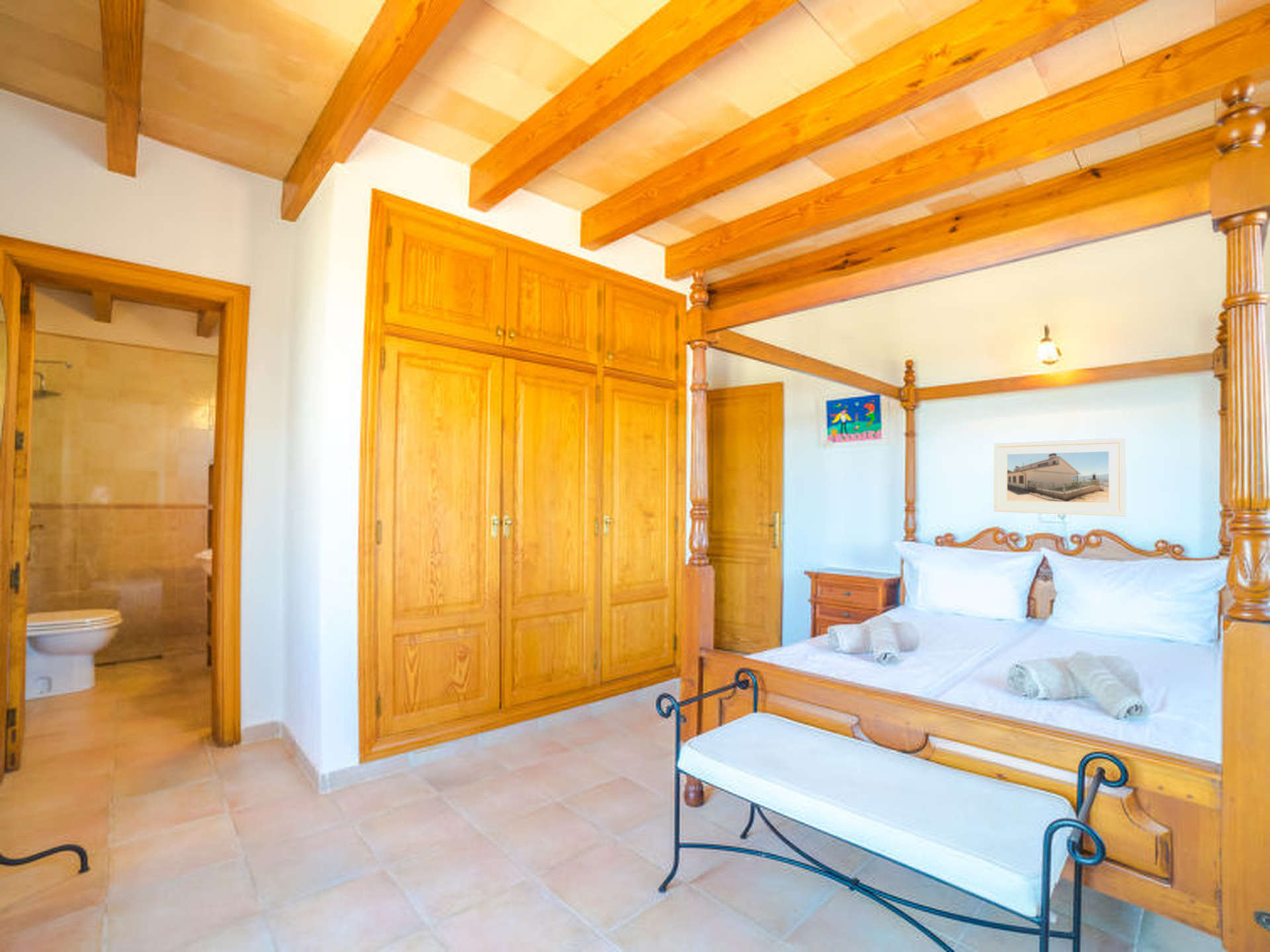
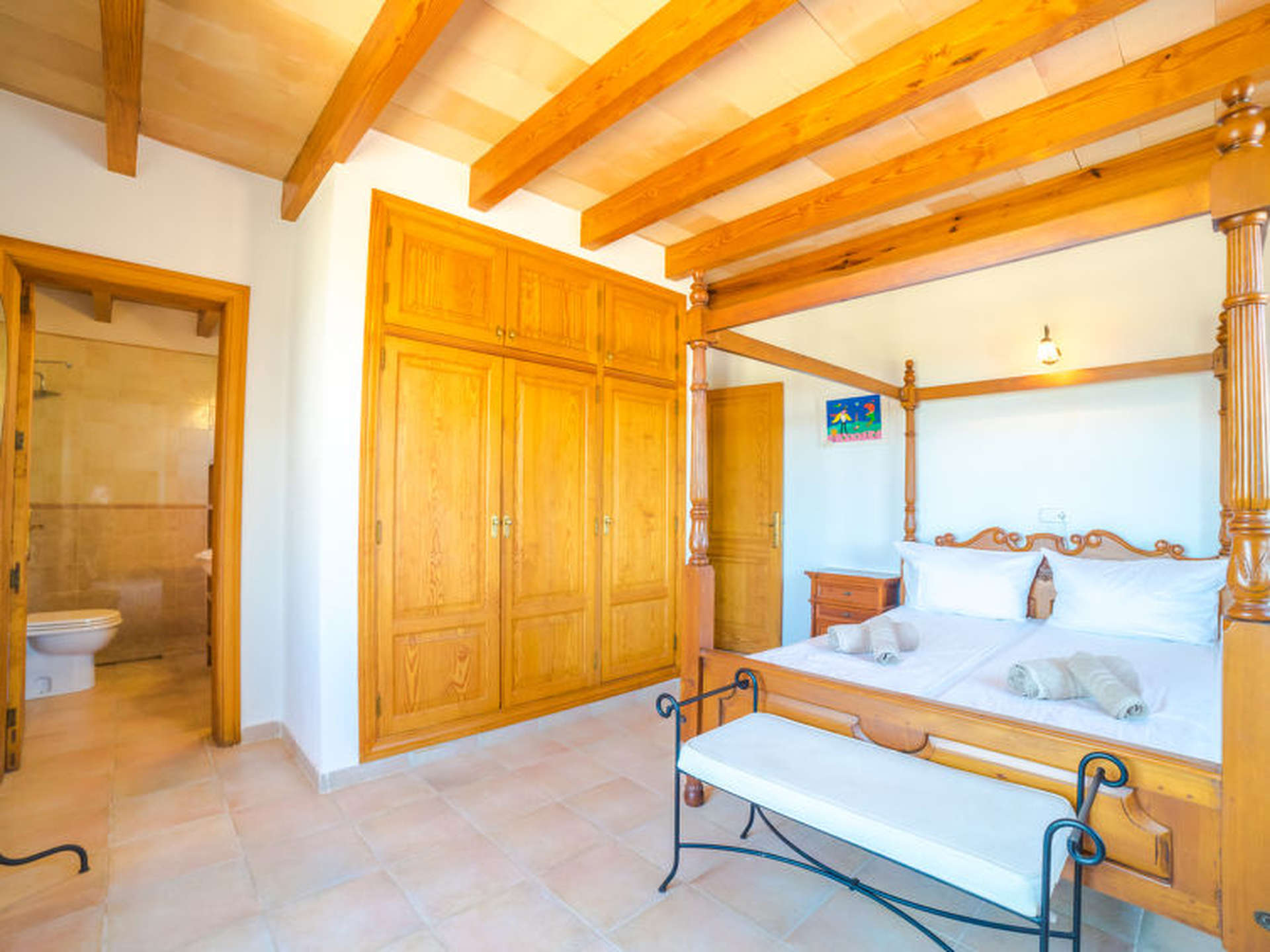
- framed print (1055, 477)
